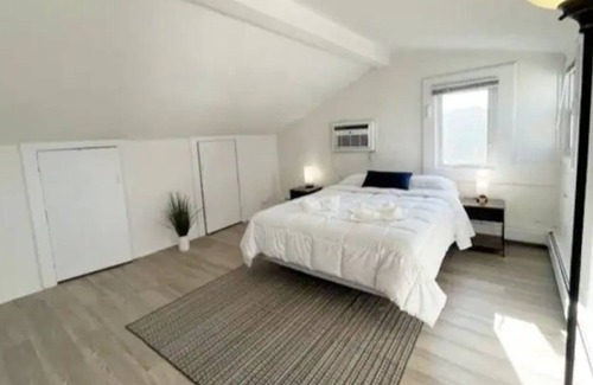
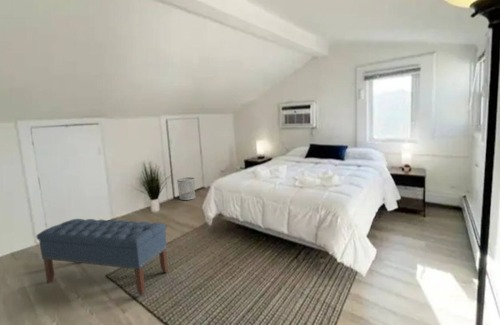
+ waste bin (186, 188)
+ bench (105, 251)
